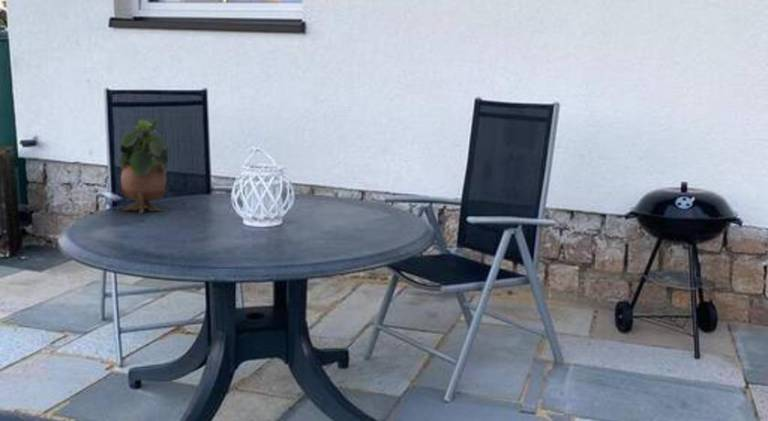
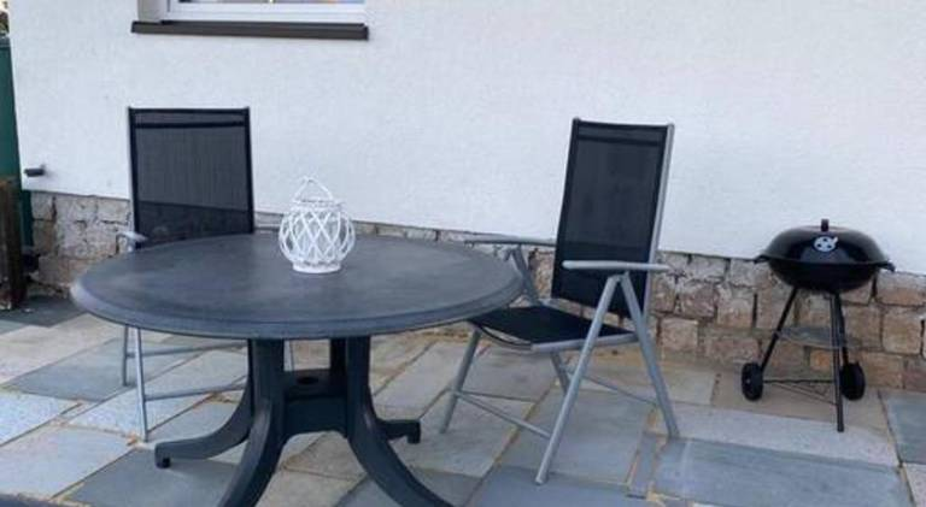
- potted plant (144, 165)
